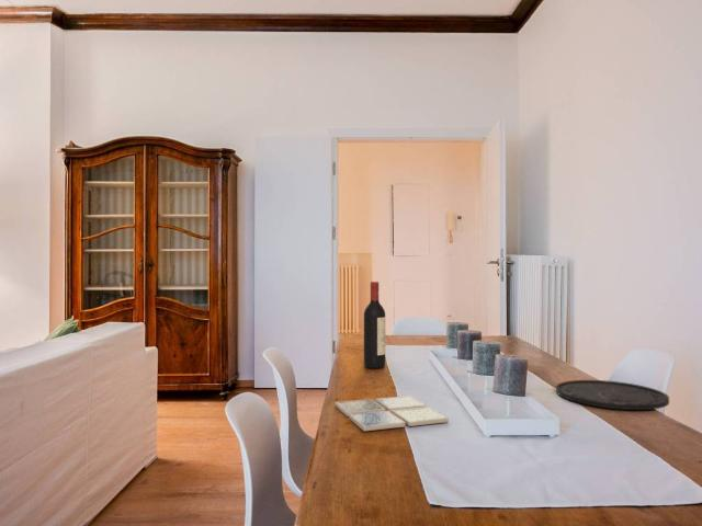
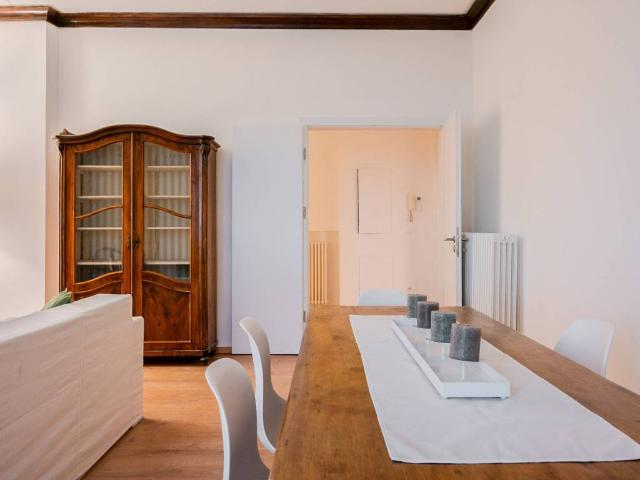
- plate (610, 393)
- wine bottle (374, 324)
- drink coaster (388, 411)
